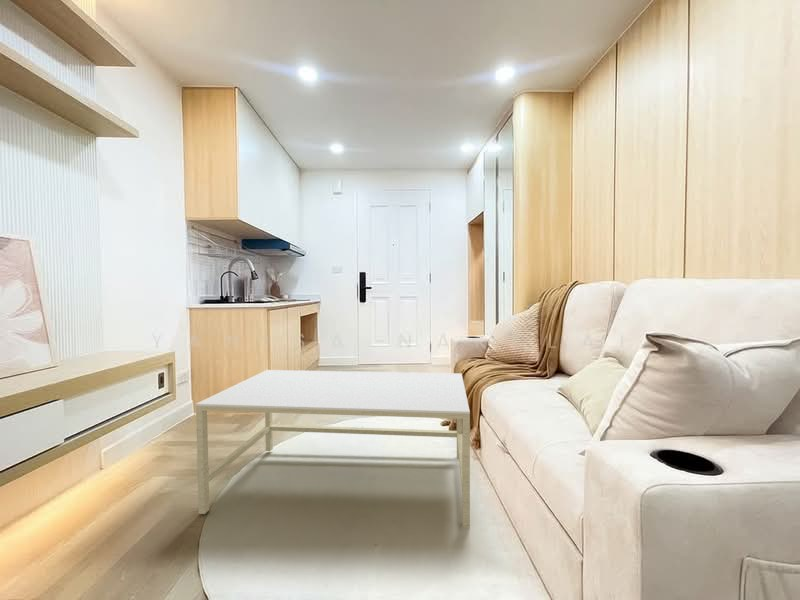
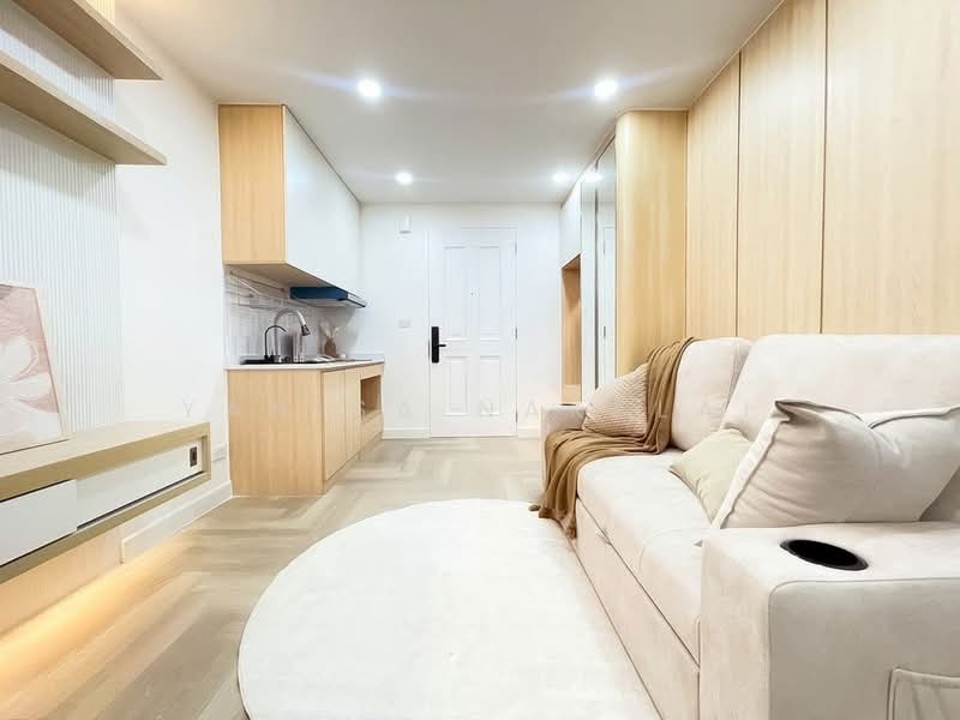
- coffee table (347, 433)
